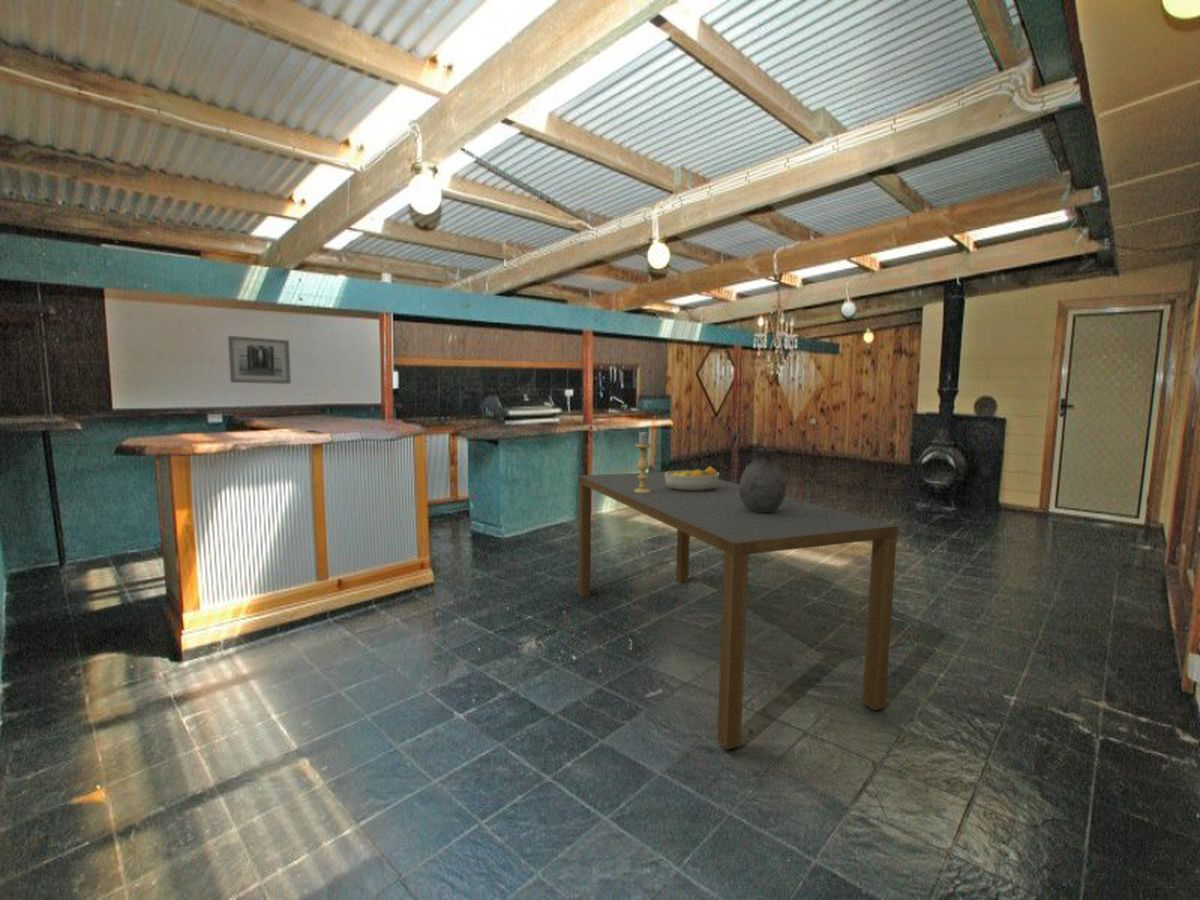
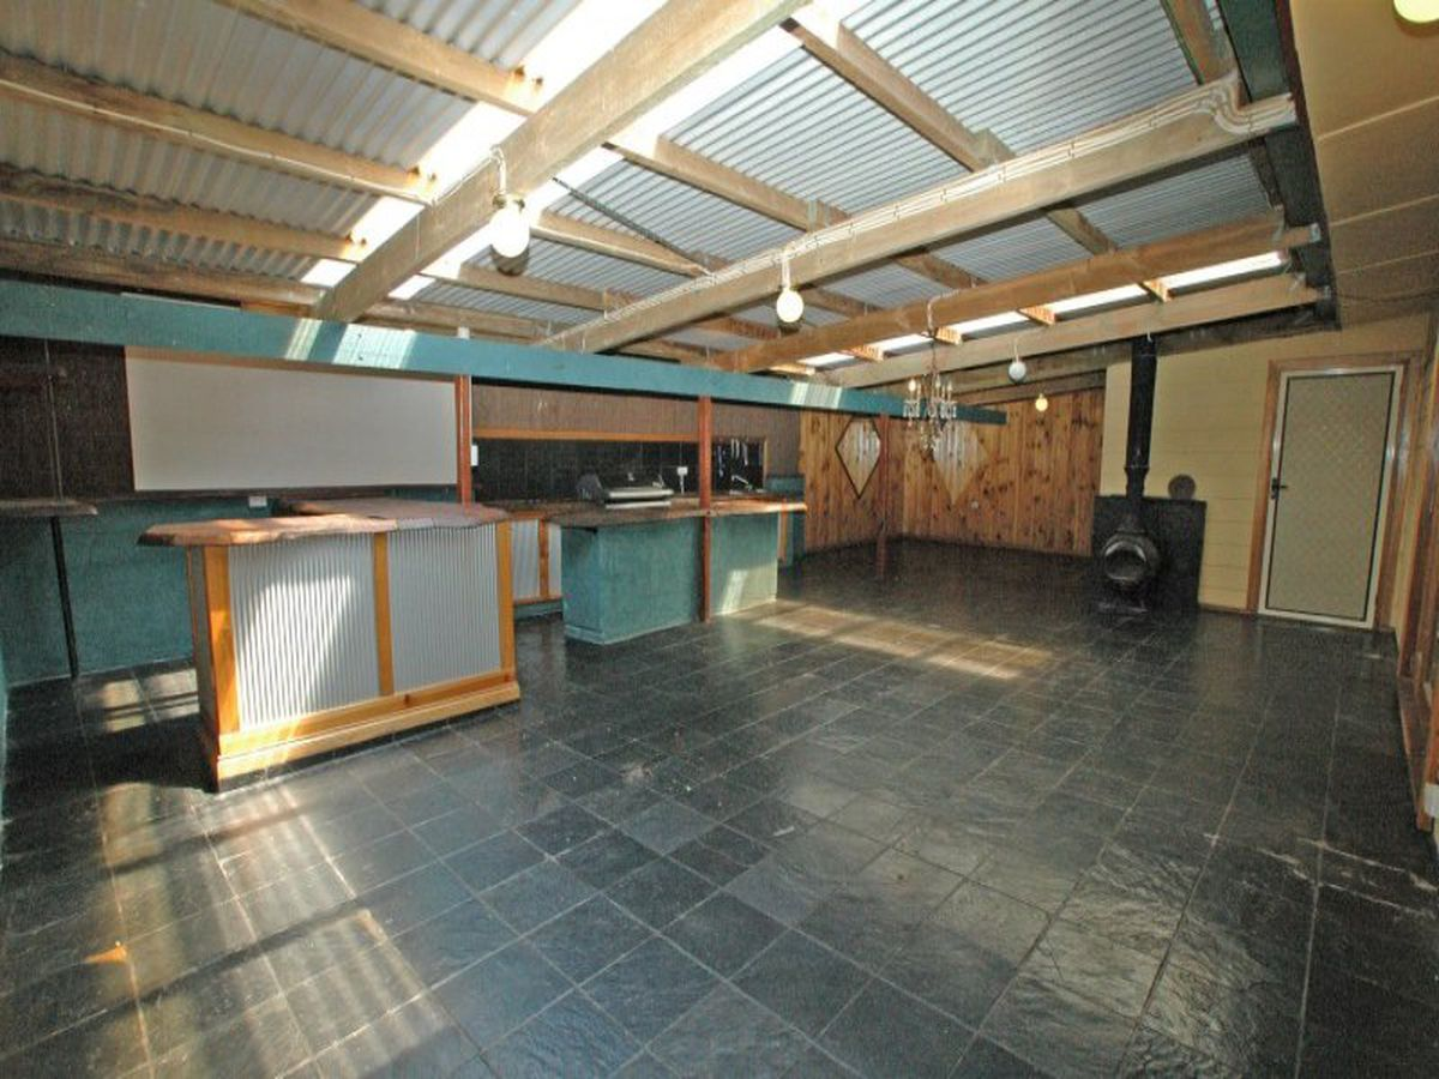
- wall art (260, 360)
- fruit bowl (692, 477)
- dining table (688, 568)
- vase (762, 479)
- candle holder (643, 461)
